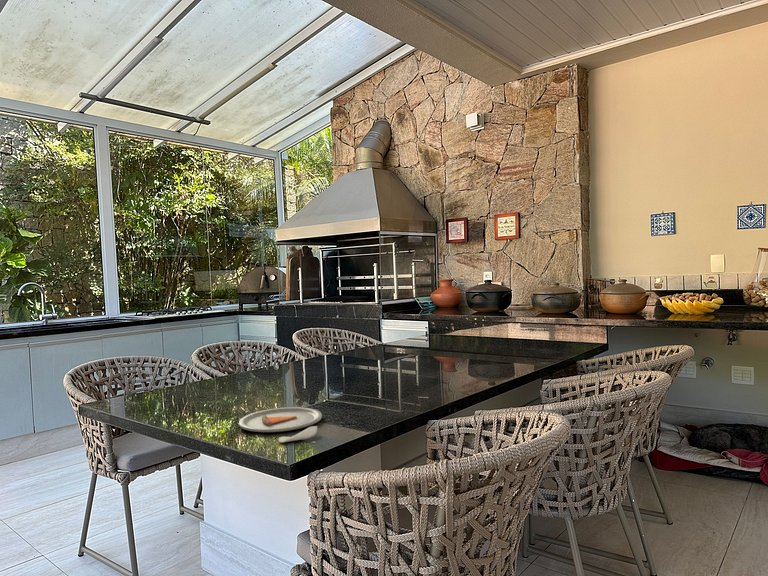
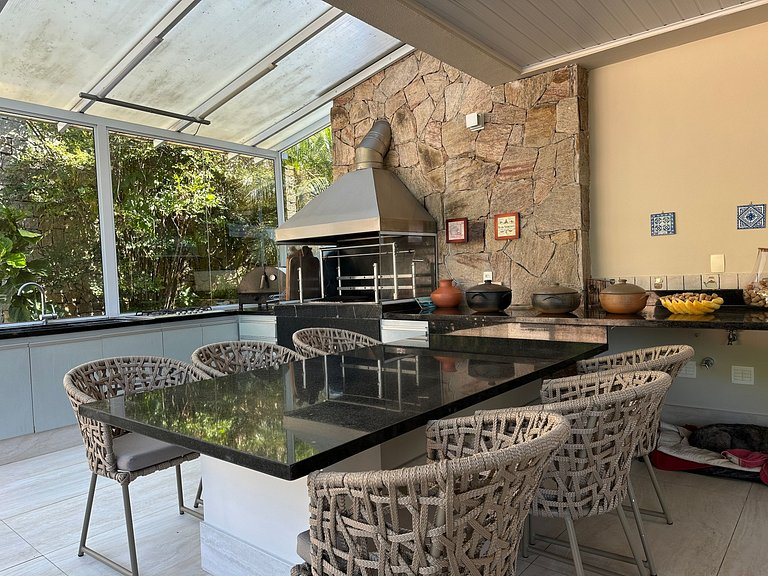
- dinner plate (284, 422)
